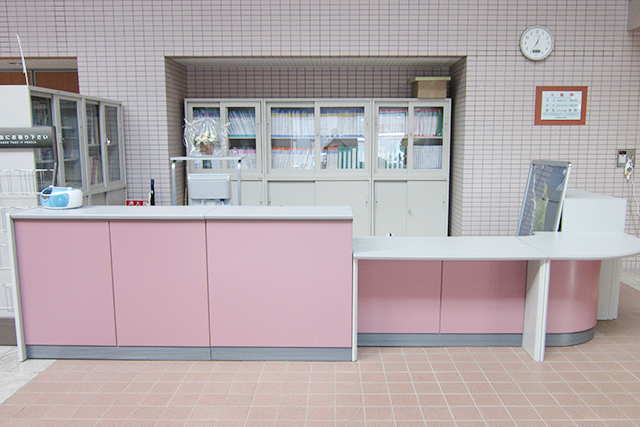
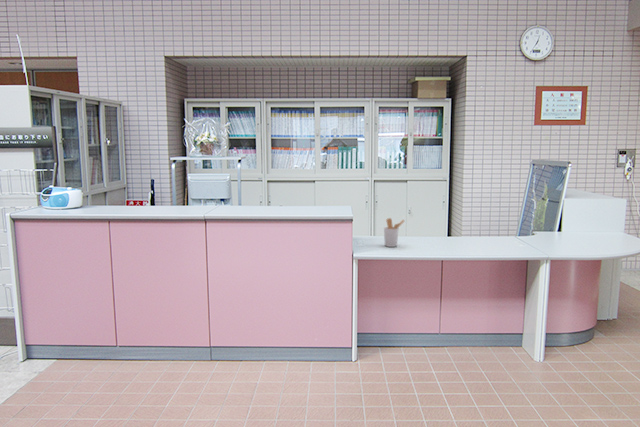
+ utensil holder (394, 232)
